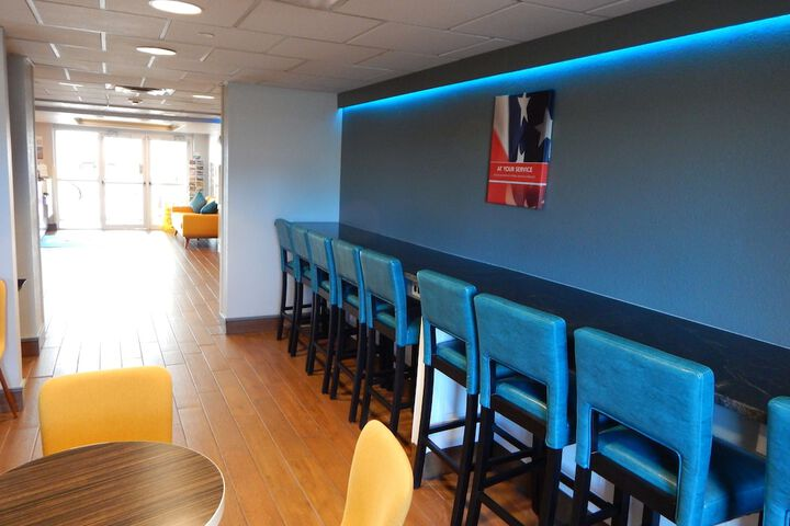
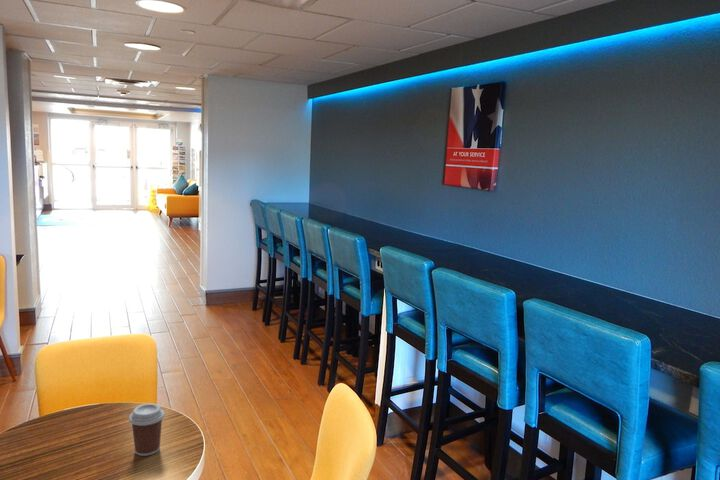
+ coffee cup (147, 429)
